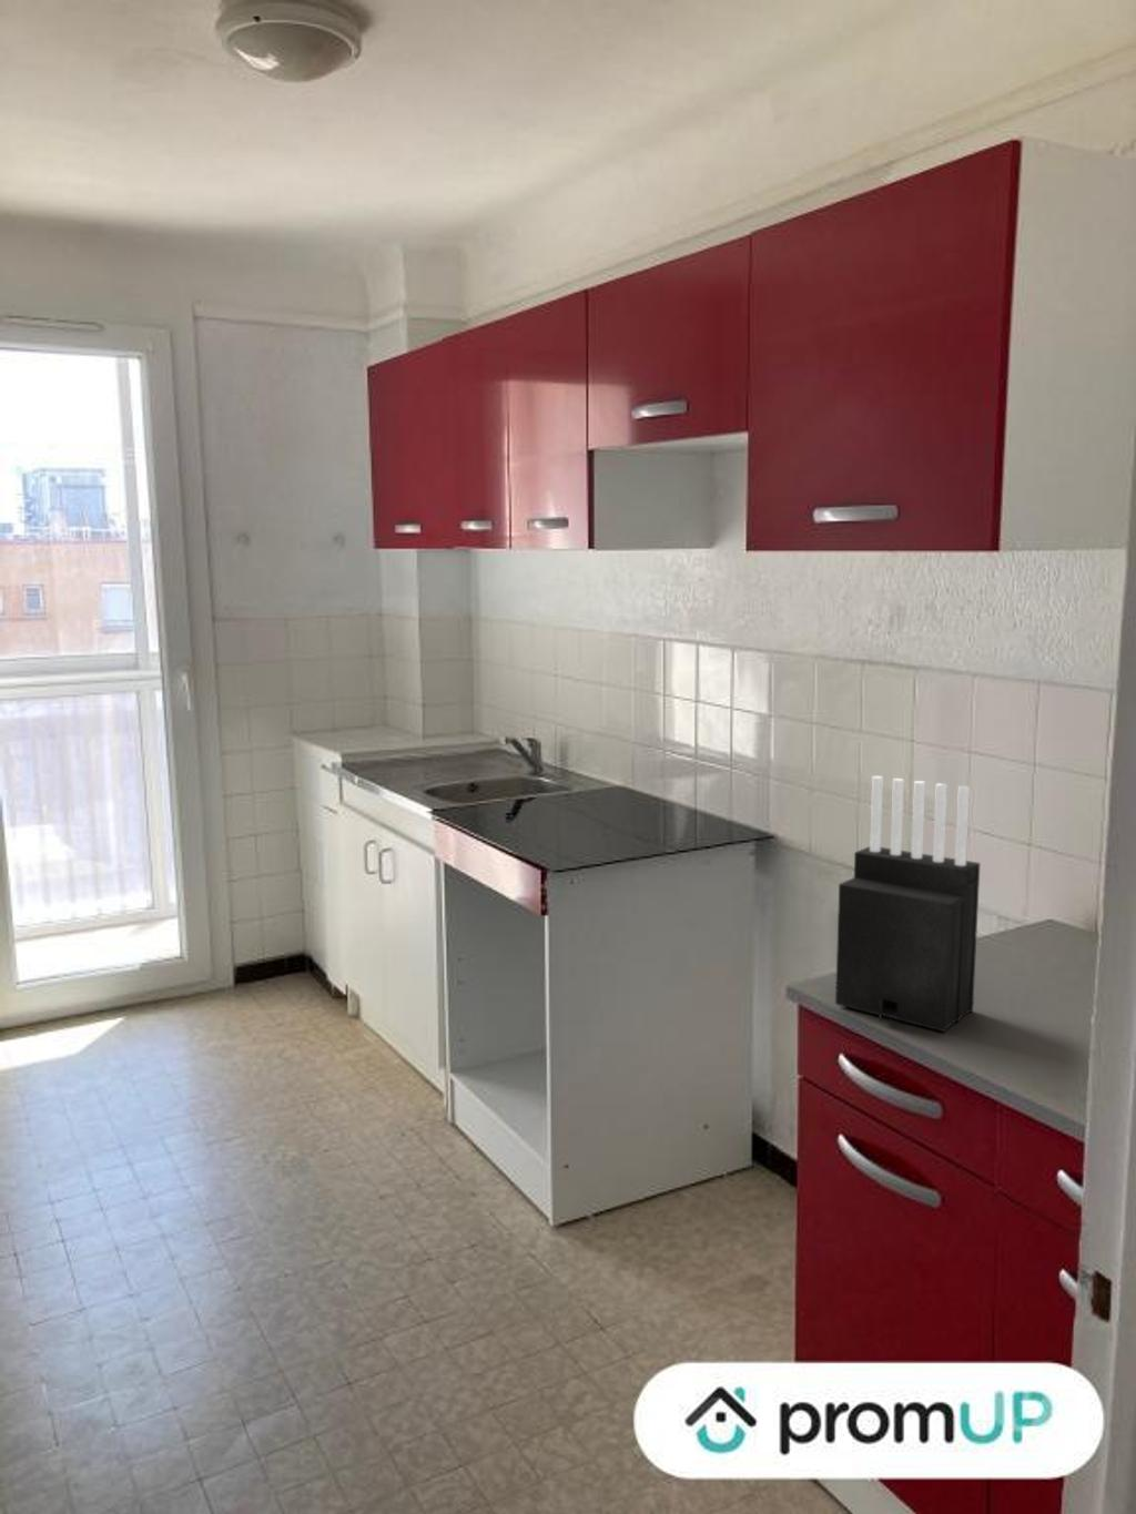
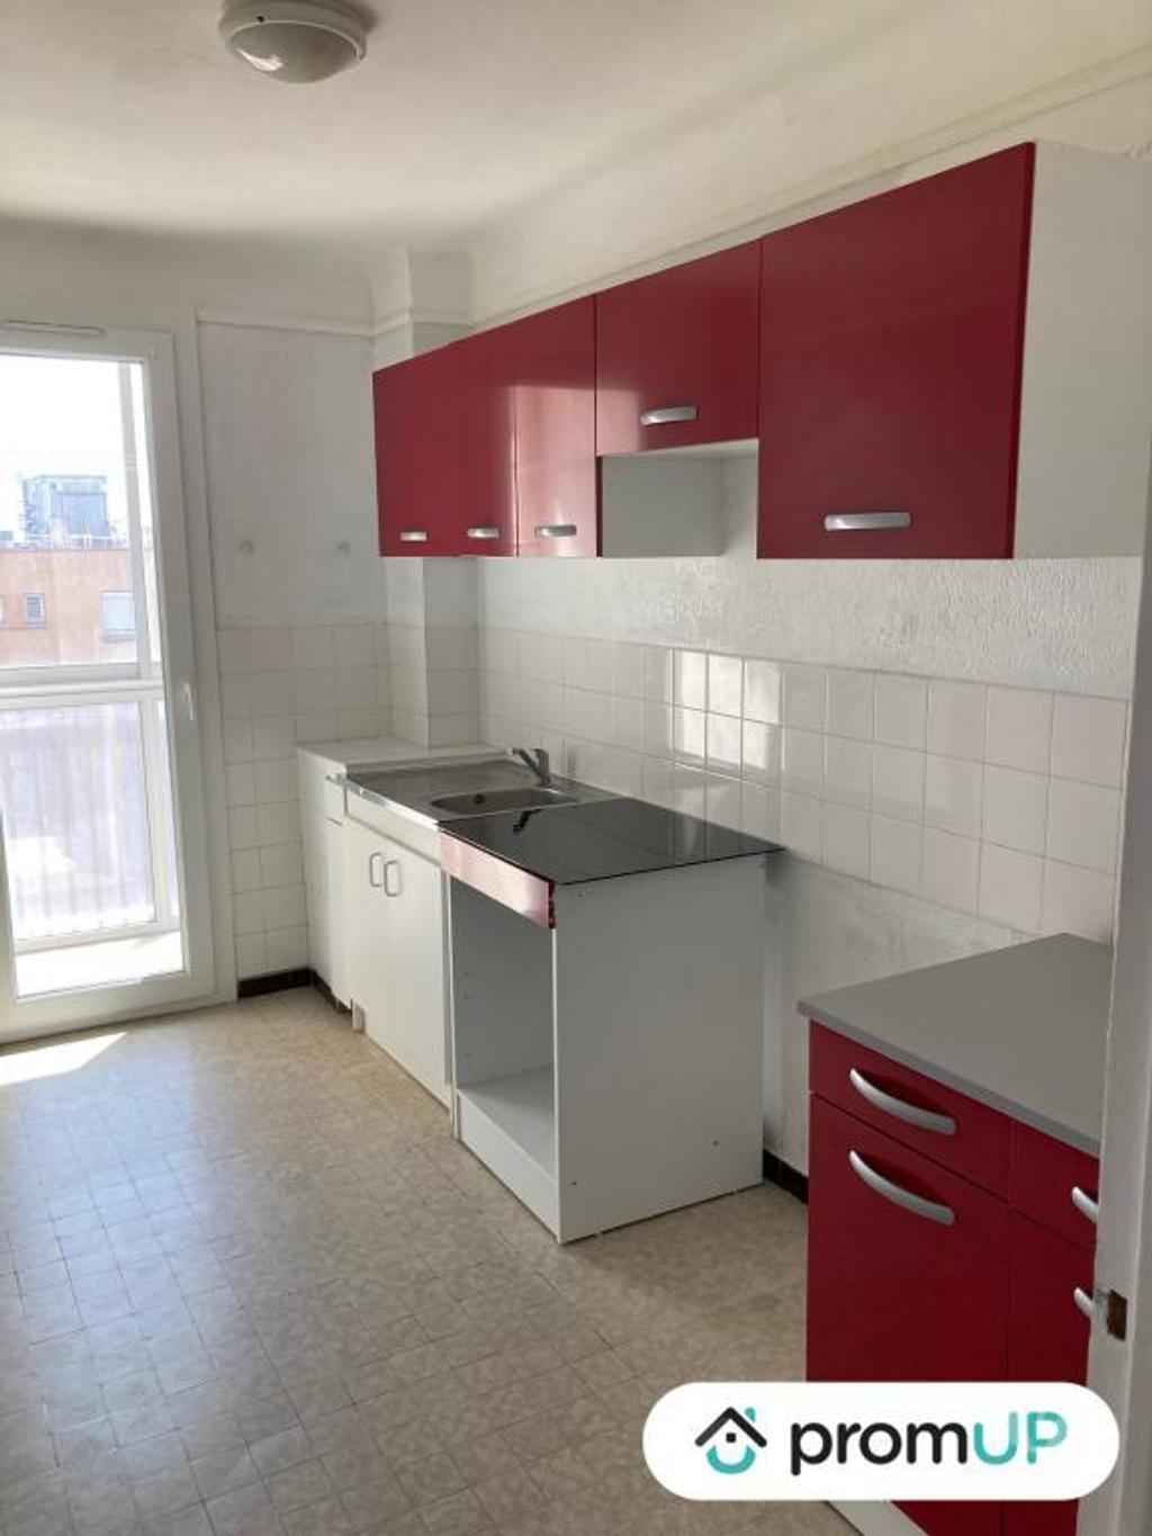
- knife block (905, 900)
